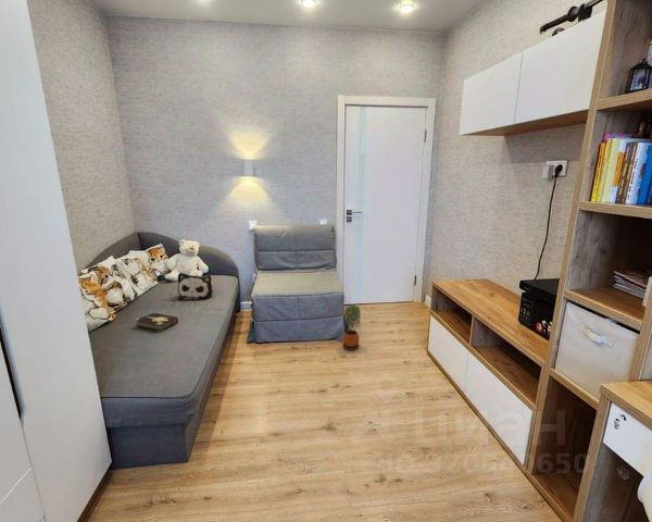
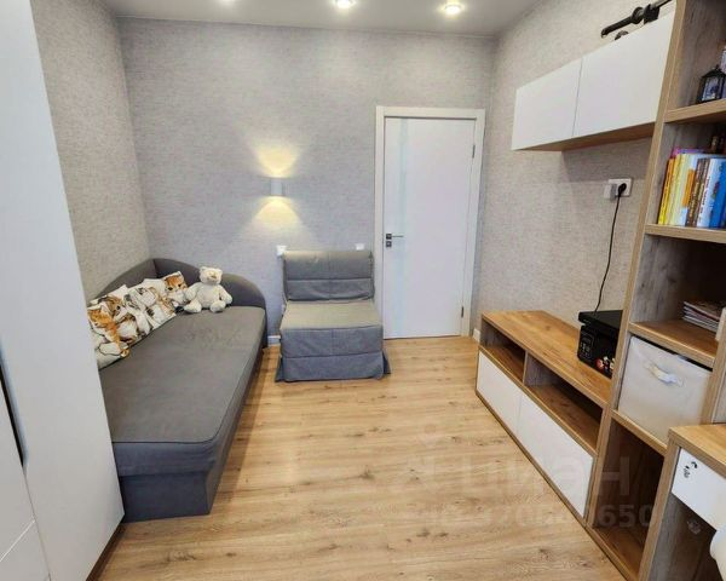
- plush toy (196, 282)
- potted plant (351, 326)
- hardback book (156, 321)
